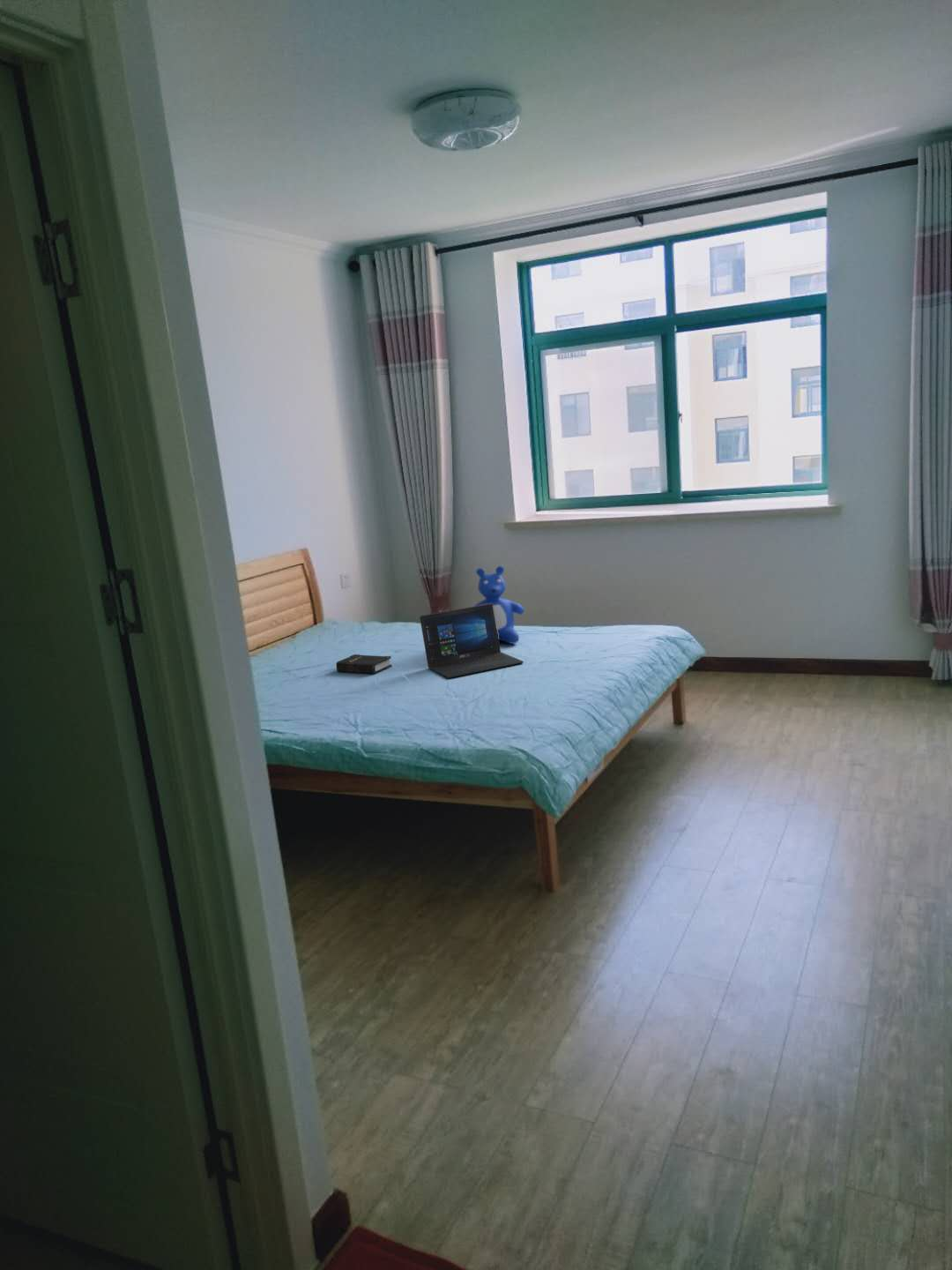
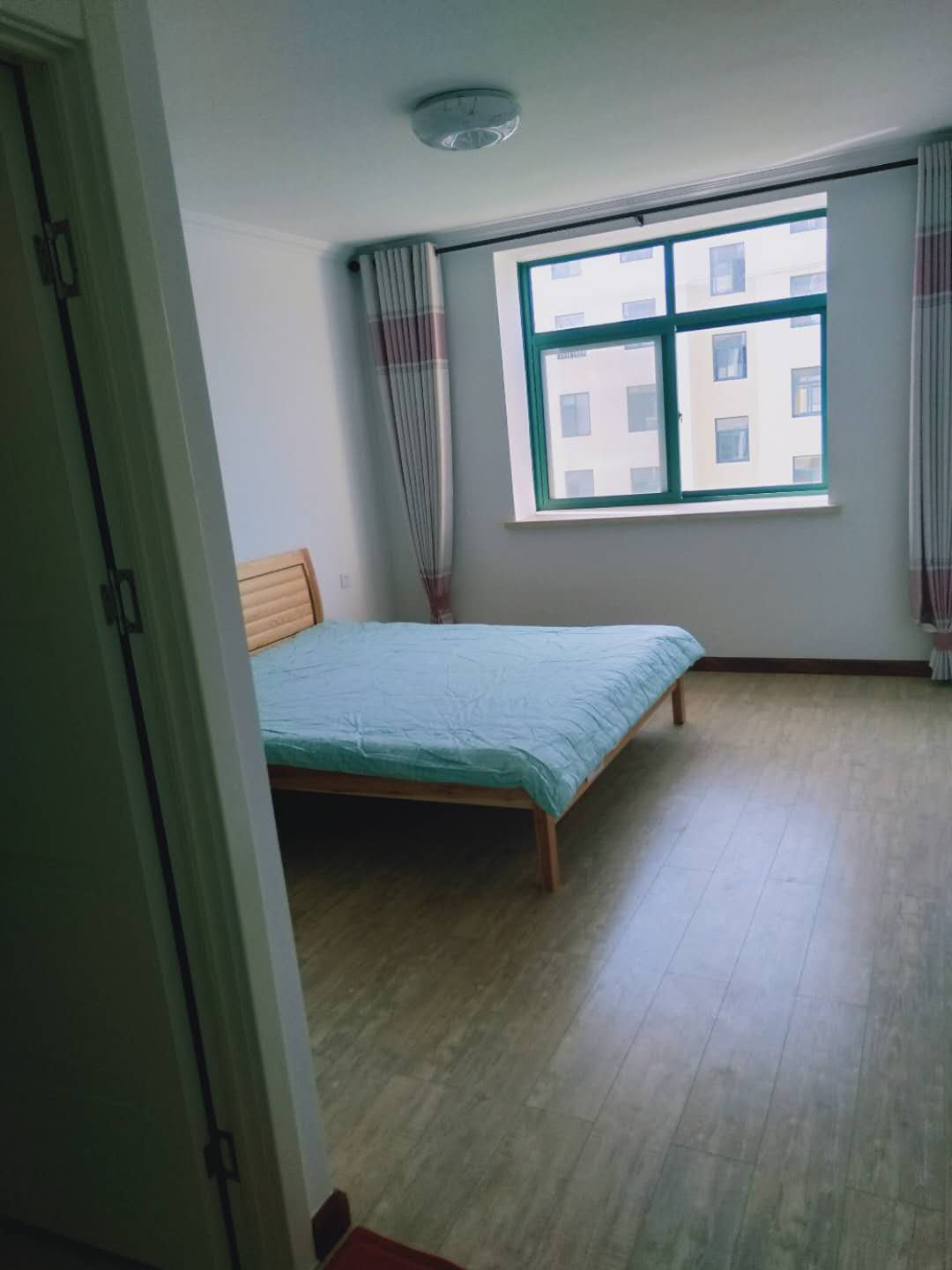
- laptop (471, 639)
- hardback book (363, 664)
- teddy bear (494, 605)
